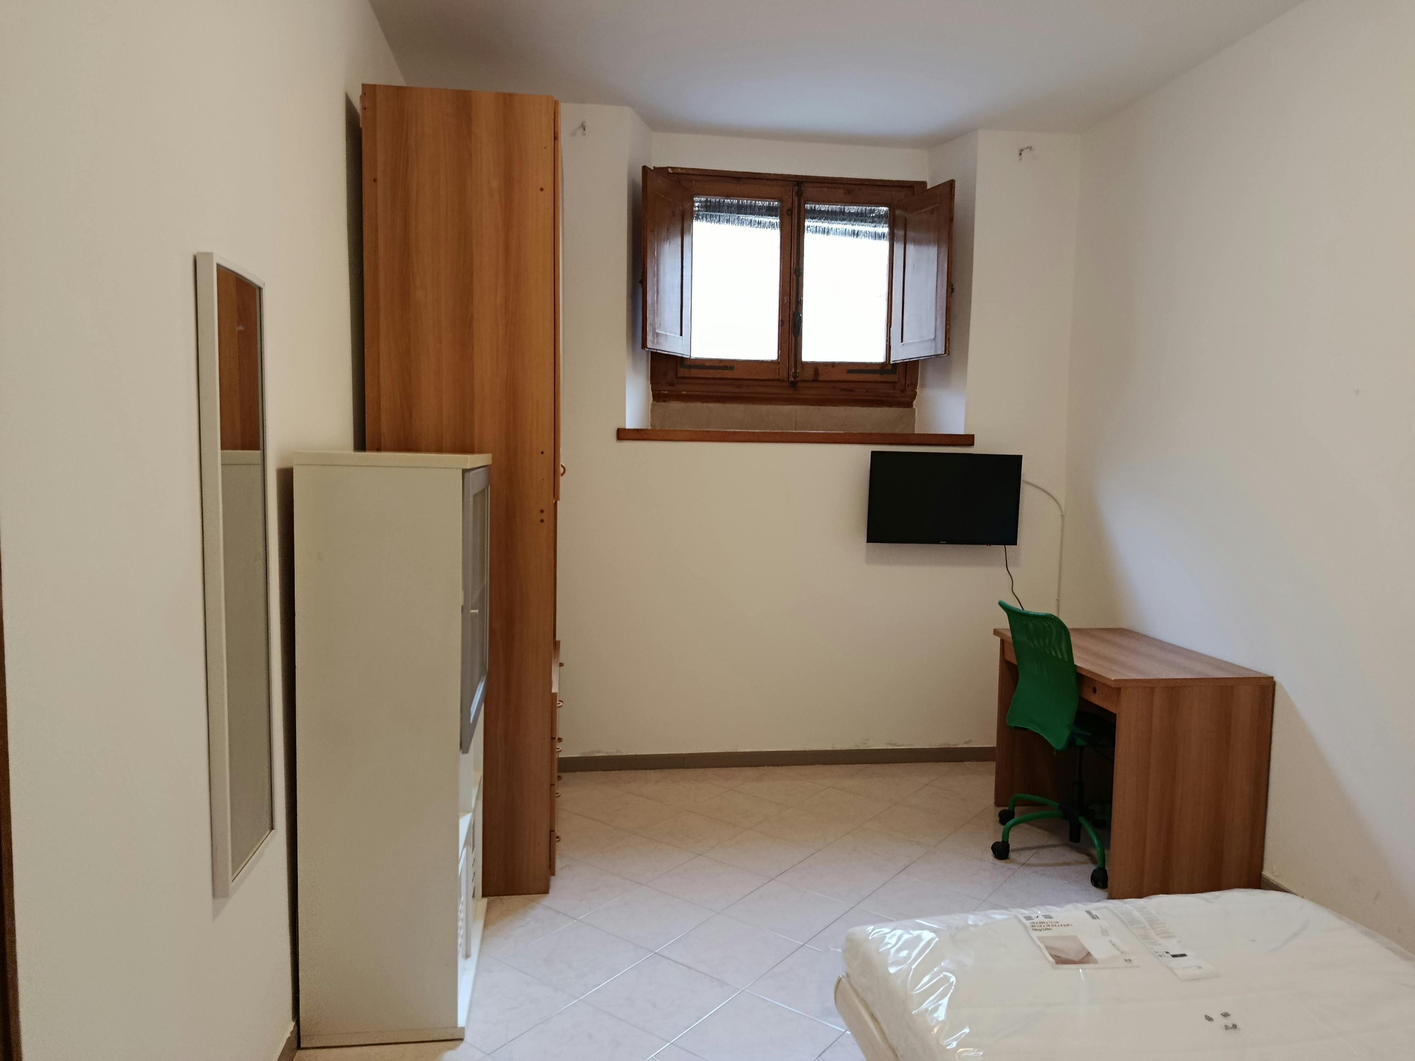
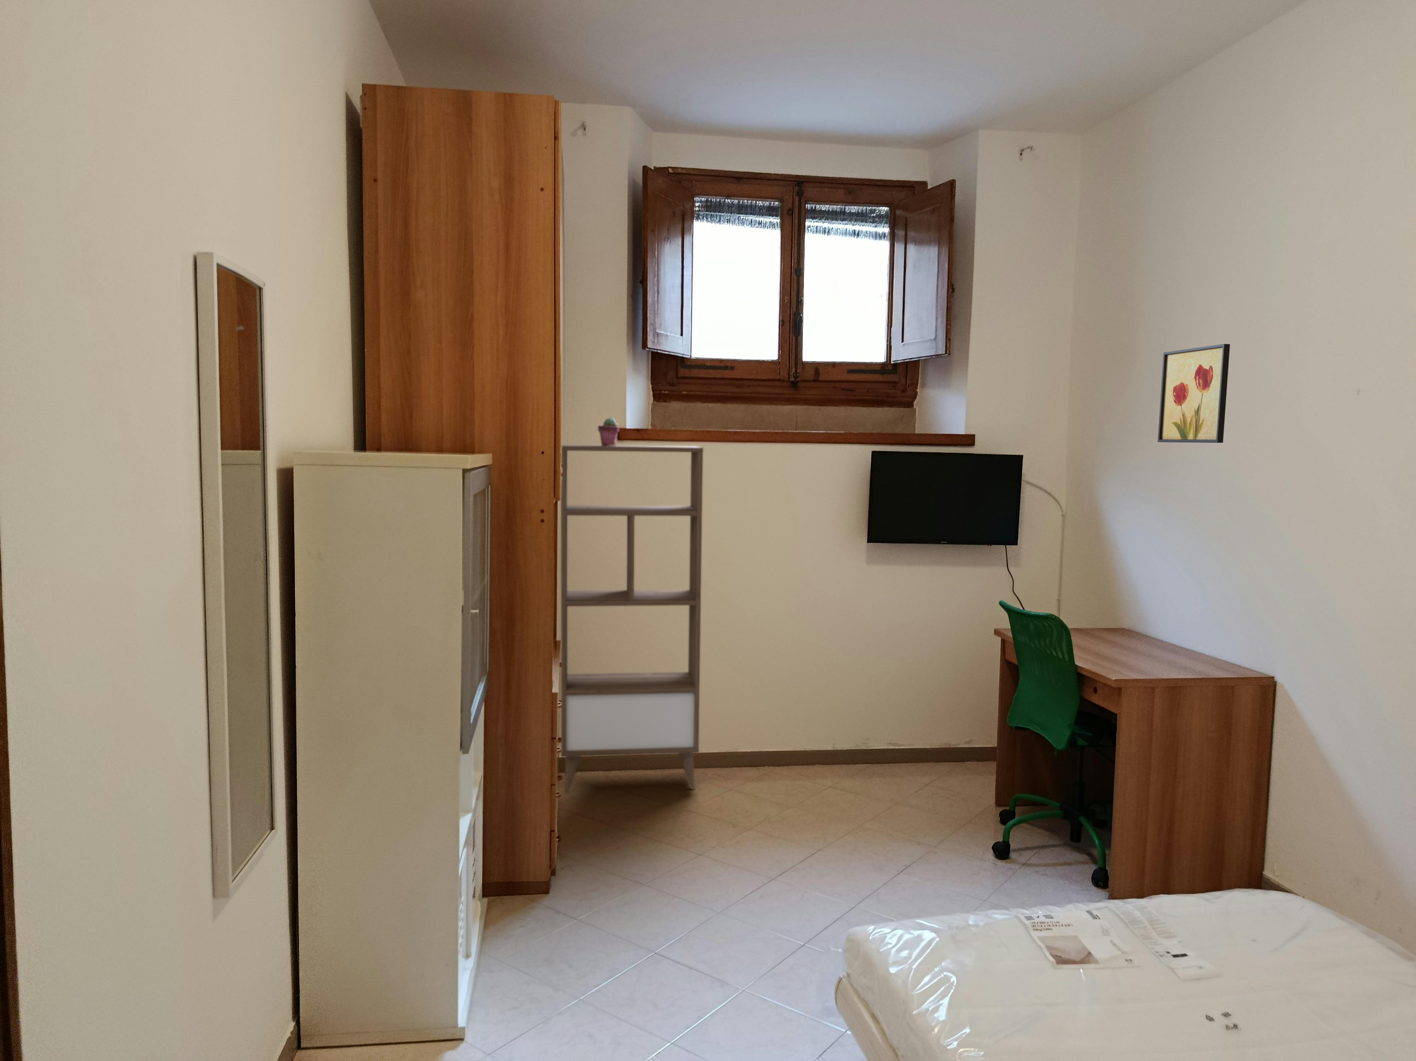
+ wall art (1194, 396)
+ potted succulent (609, 431)
+ shelving unit (630, 605)
